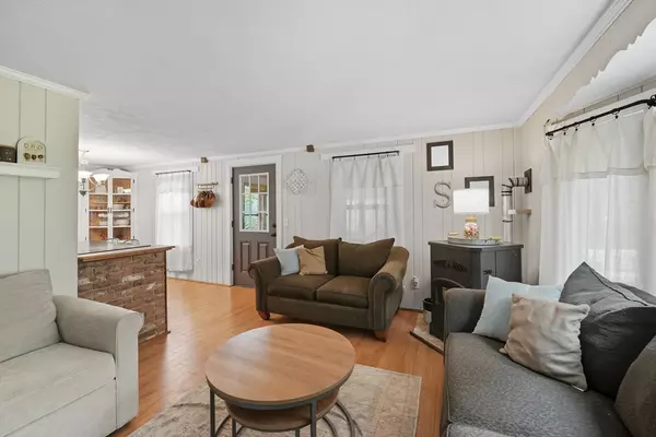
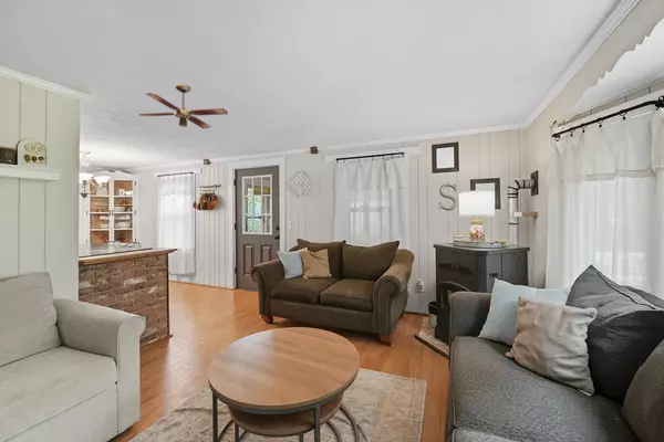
+ ceiling fan (183, 106)
